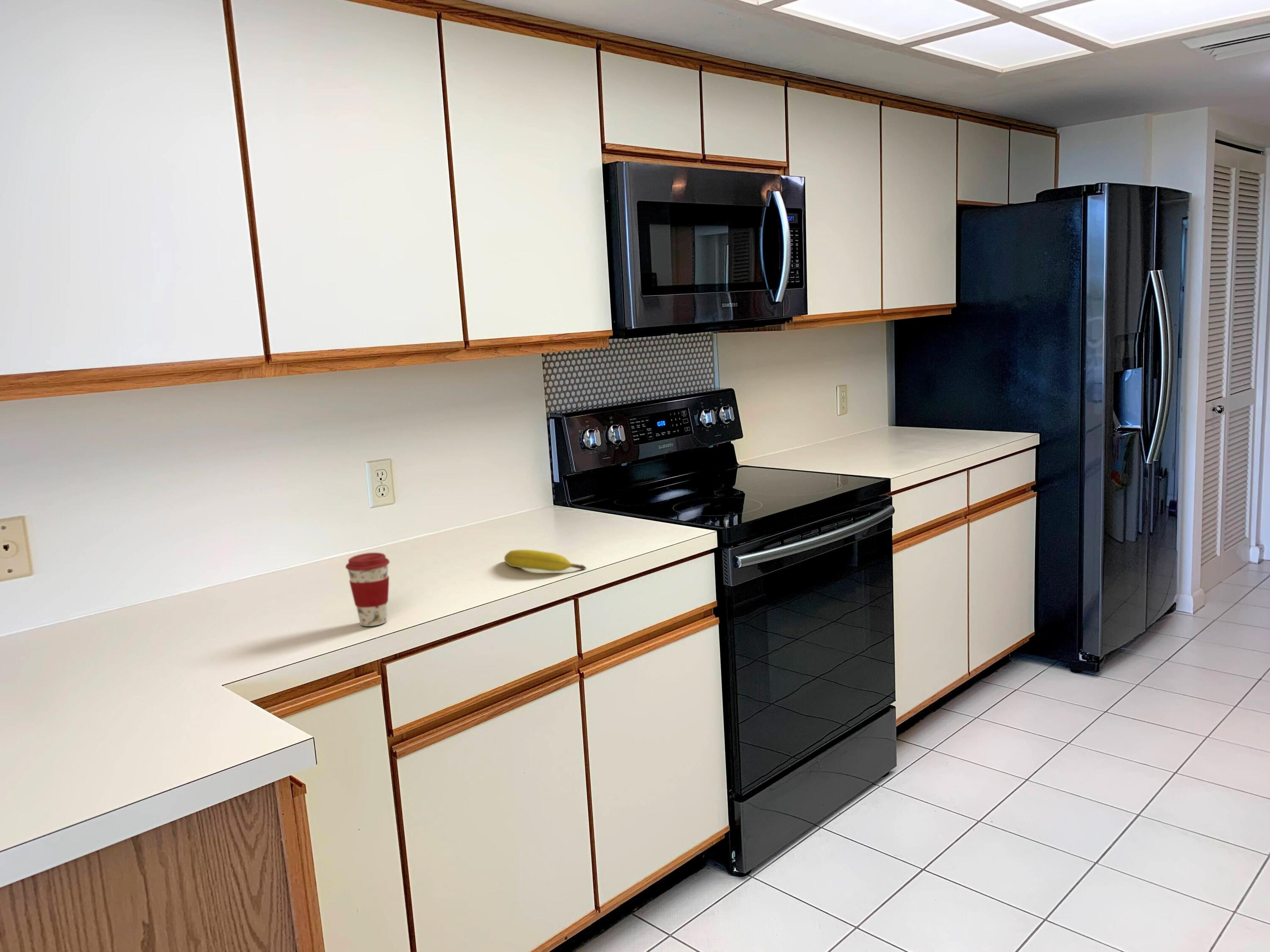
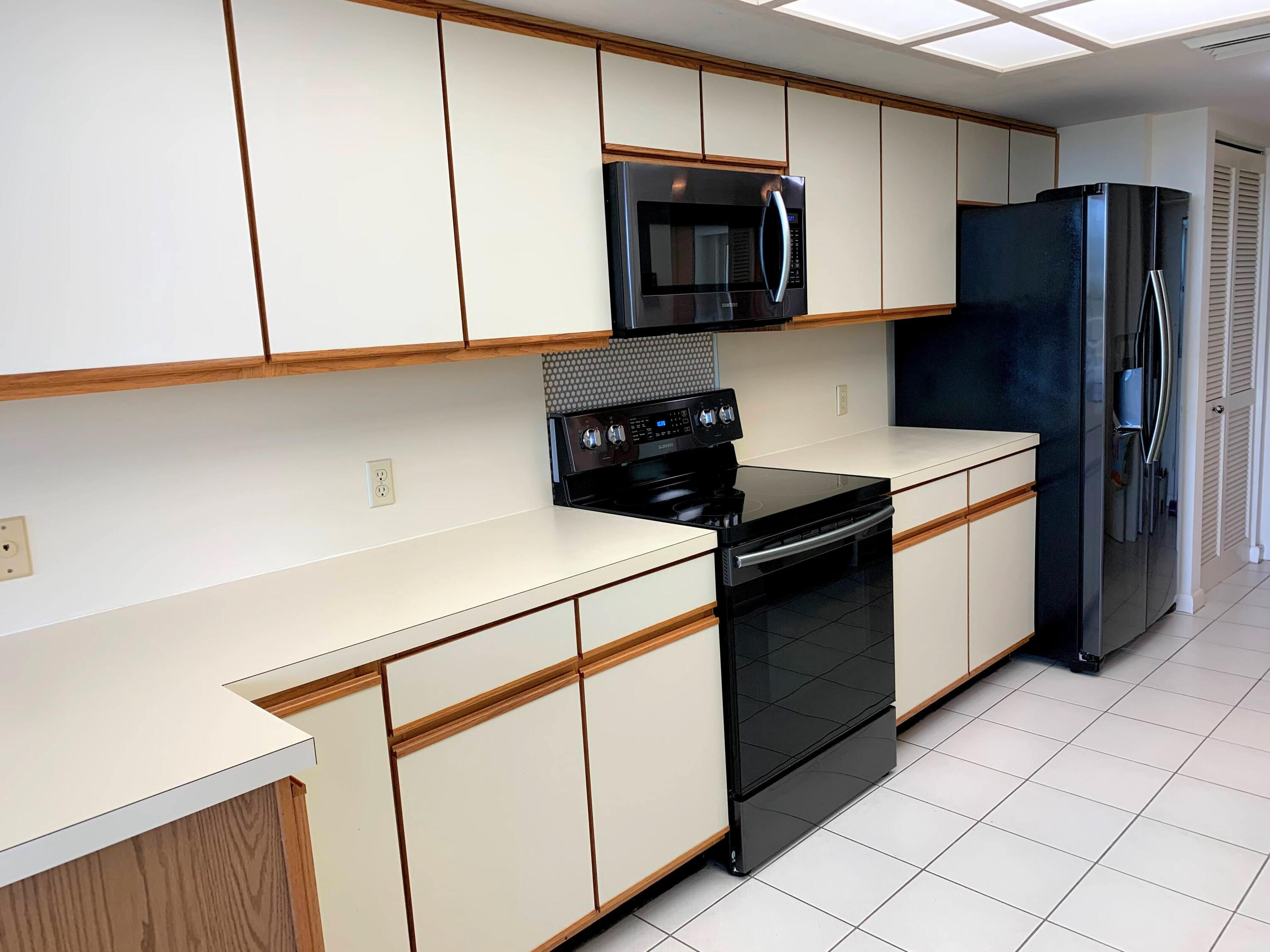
- fruit (535, 559)
- coffee cup (370, 589)
